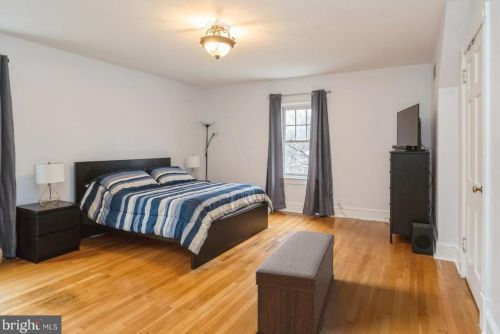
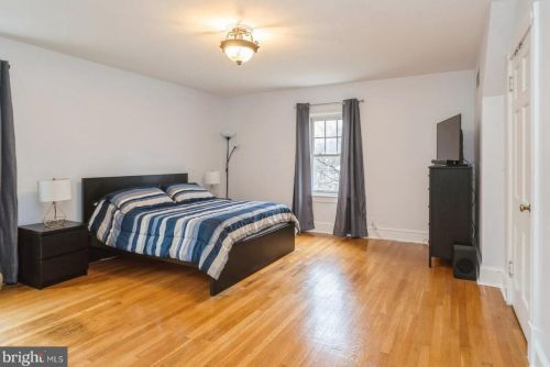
- bench (302, 275)
